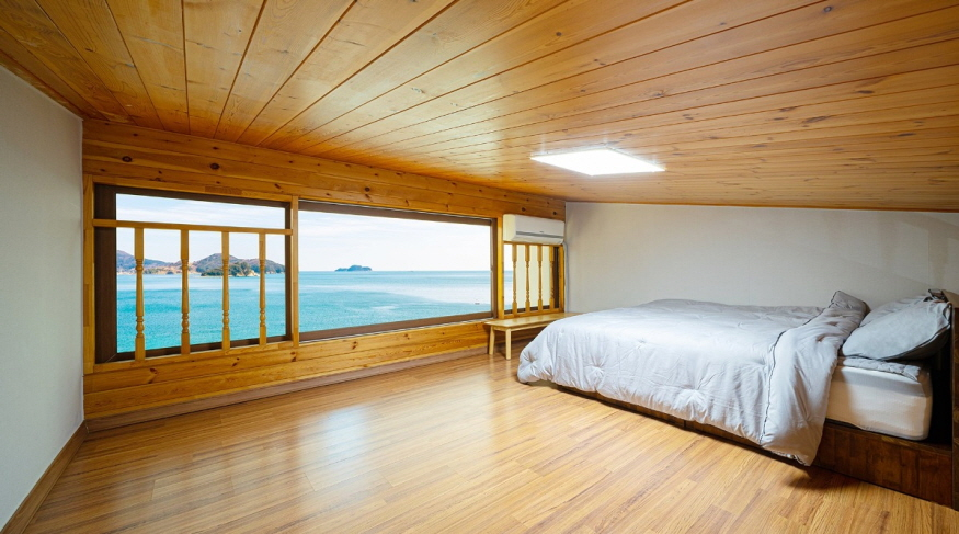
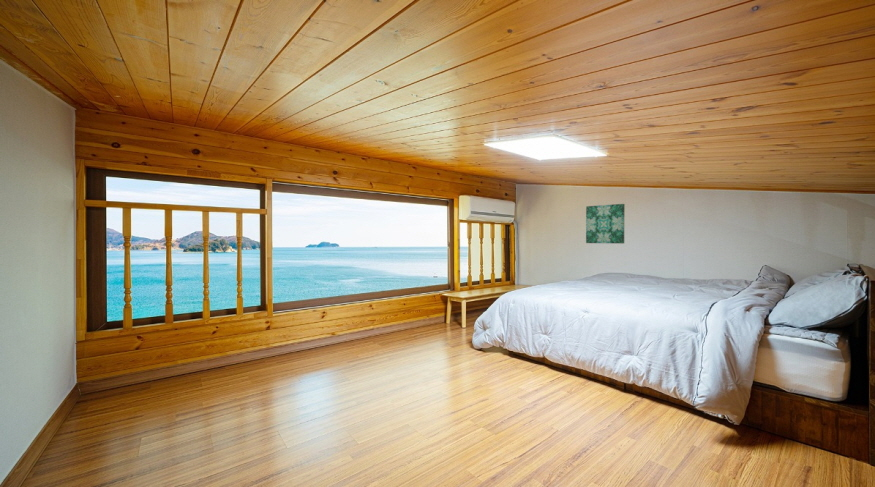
+ wall art (604, 224)
